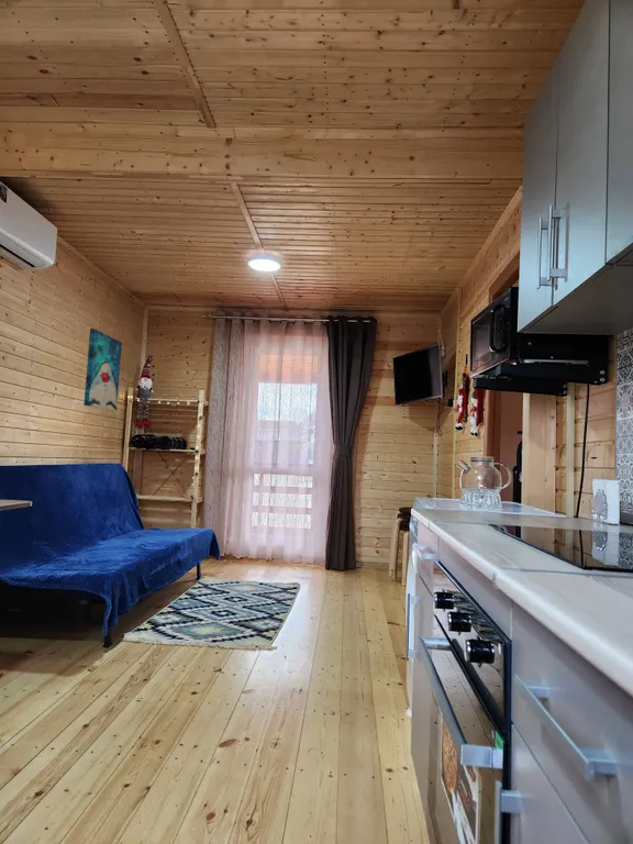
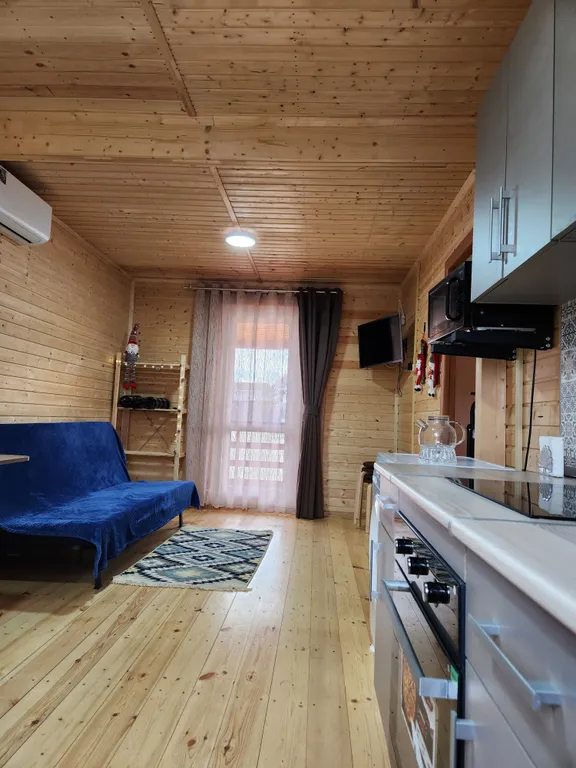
- wall art (103, 371)
